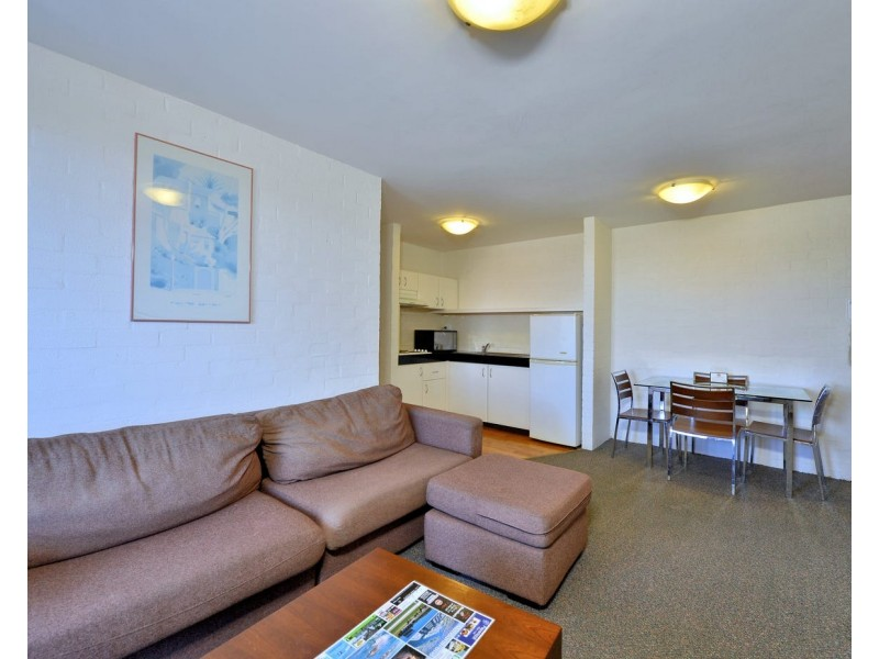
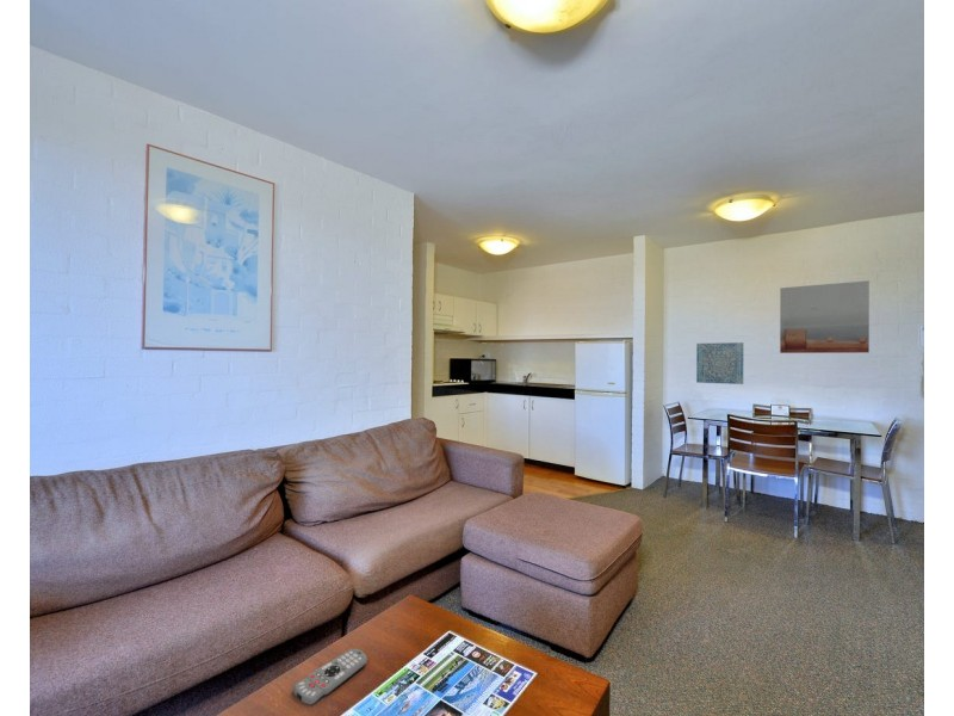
+ wall art (719, 363)
+ wall art (822, 319)
+ remote control (333, 674)
